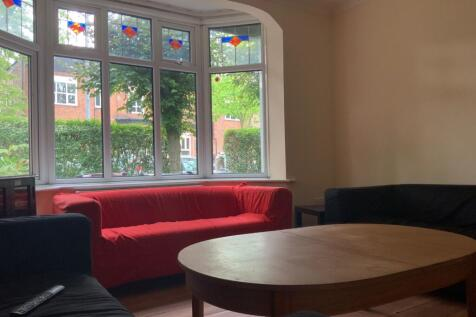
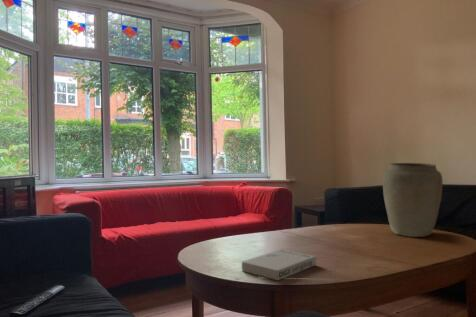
+ book (279, 263)
+ vase (411, 198)
